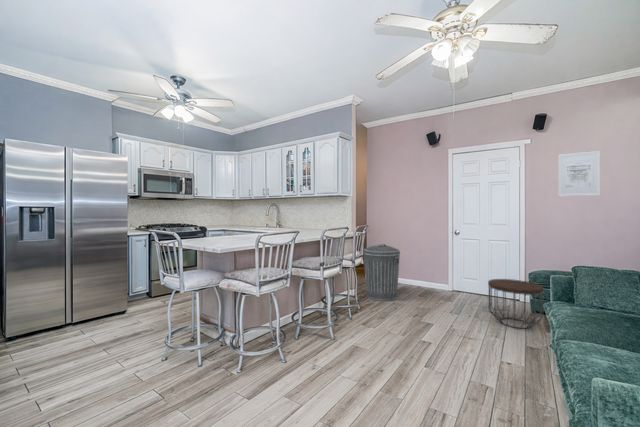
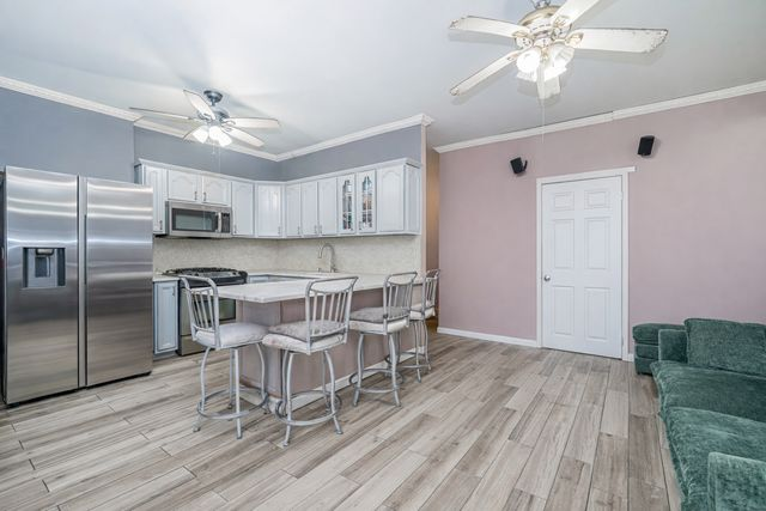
- wall art (578, 174)
- trash can (381, 270)
- side table (514, 303)
